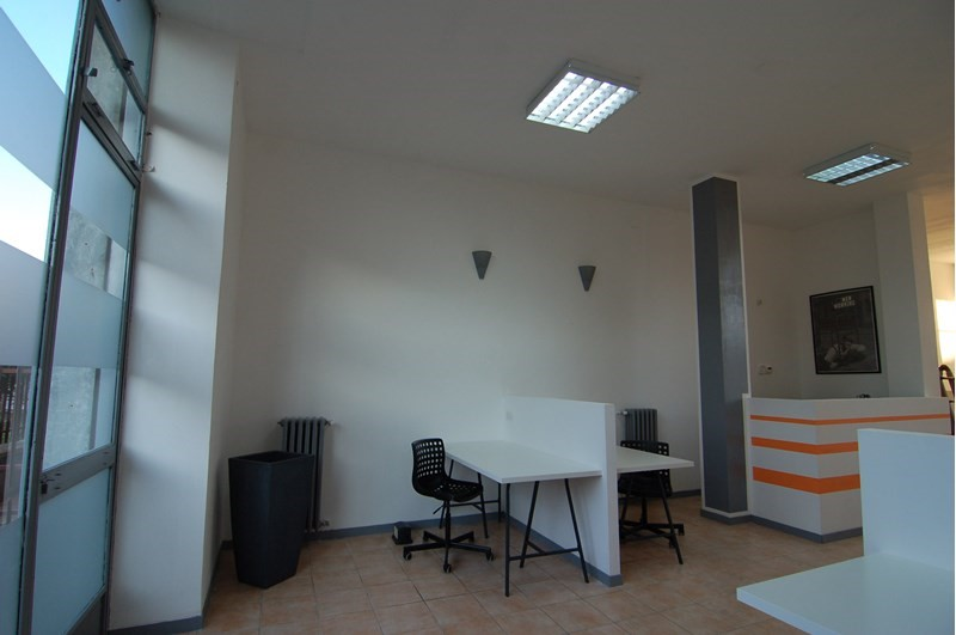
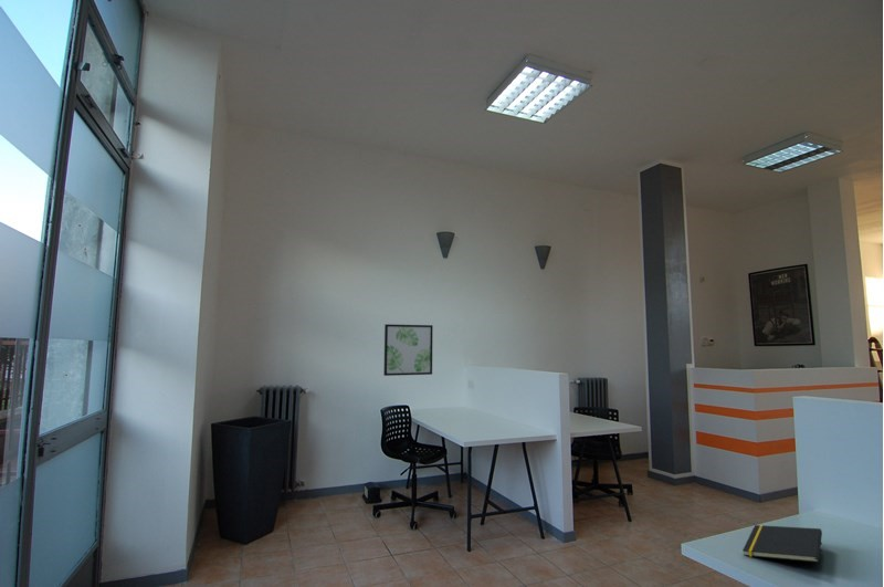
+ wall art (409, 349)
+ notepad (782, 542)
